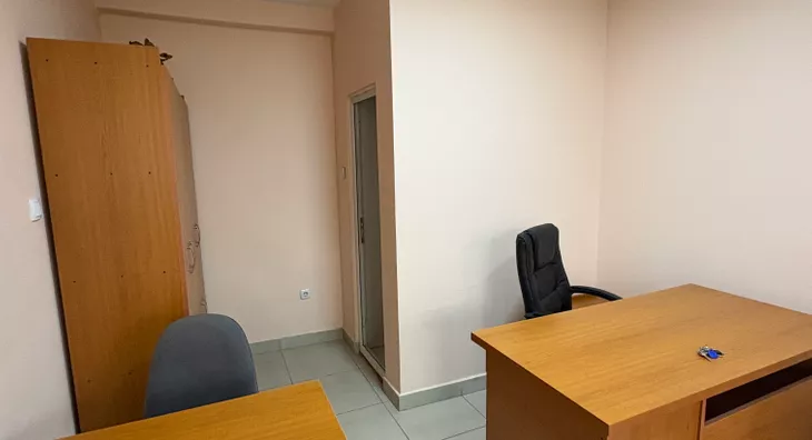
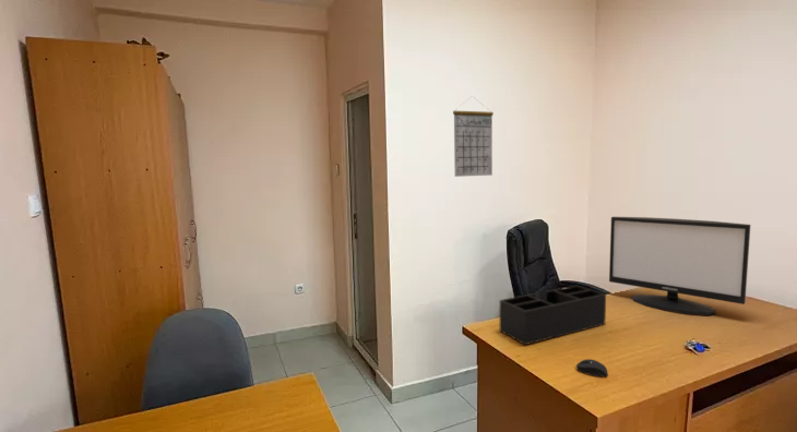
+ desk organizer (552, 312)
+ monitor (673, 263)
+ calendar (473, 135)
+ mouse (592, 367)
